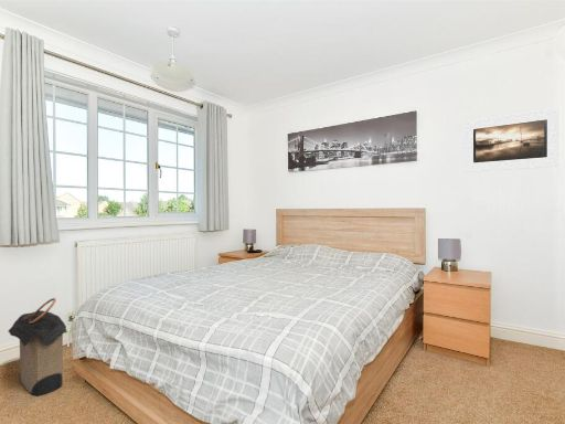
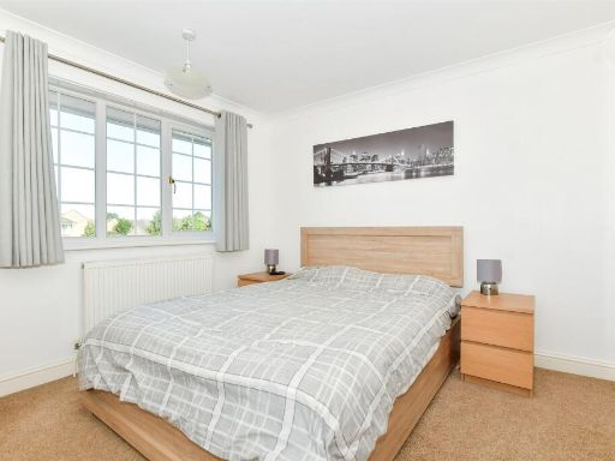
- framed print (508, 142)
- laundry hamper (38, 340)
